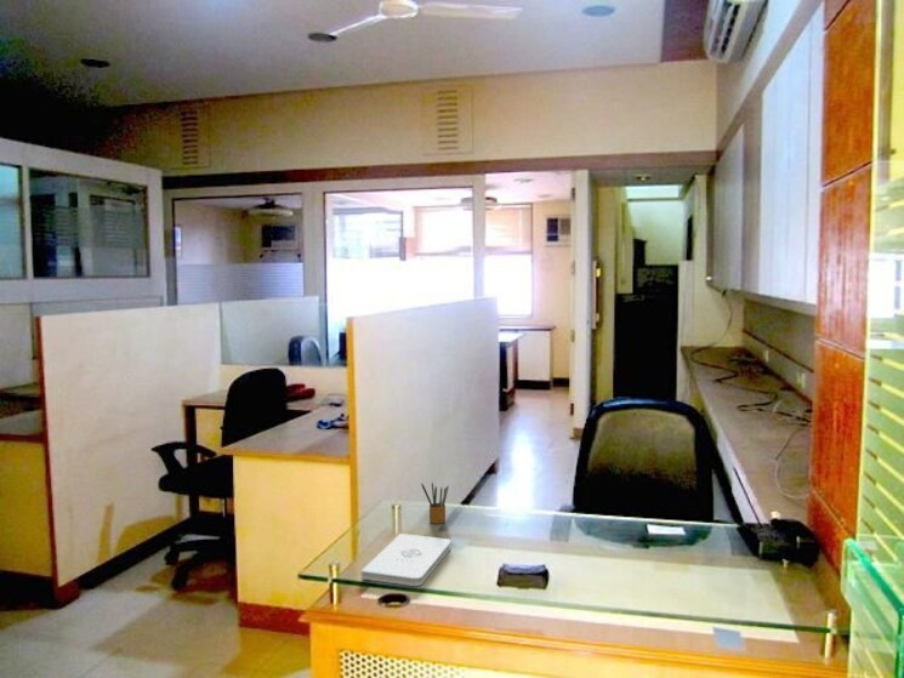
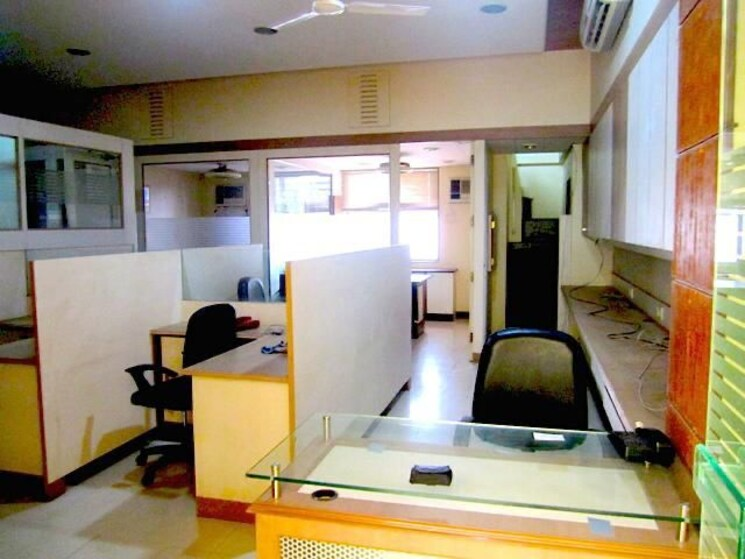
- pencil box (434, 501)
- notepad (409, 558)
